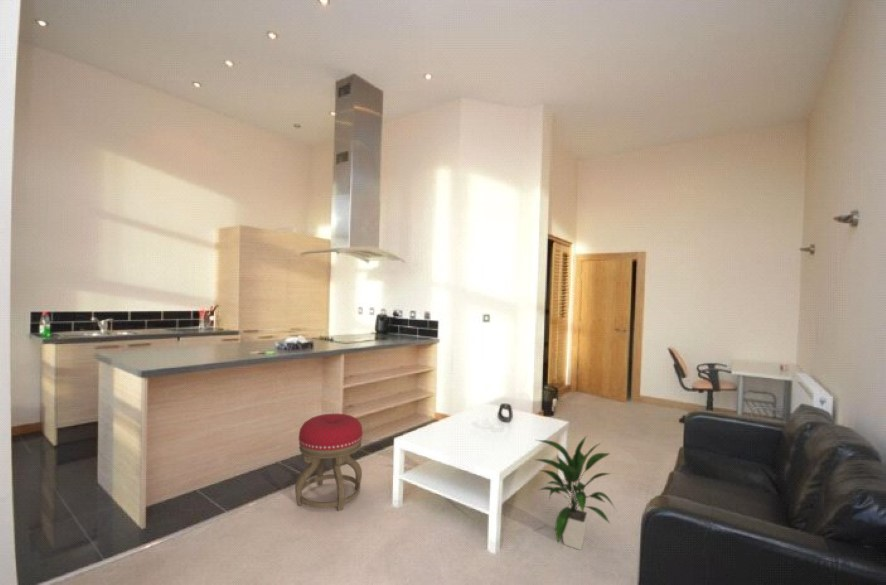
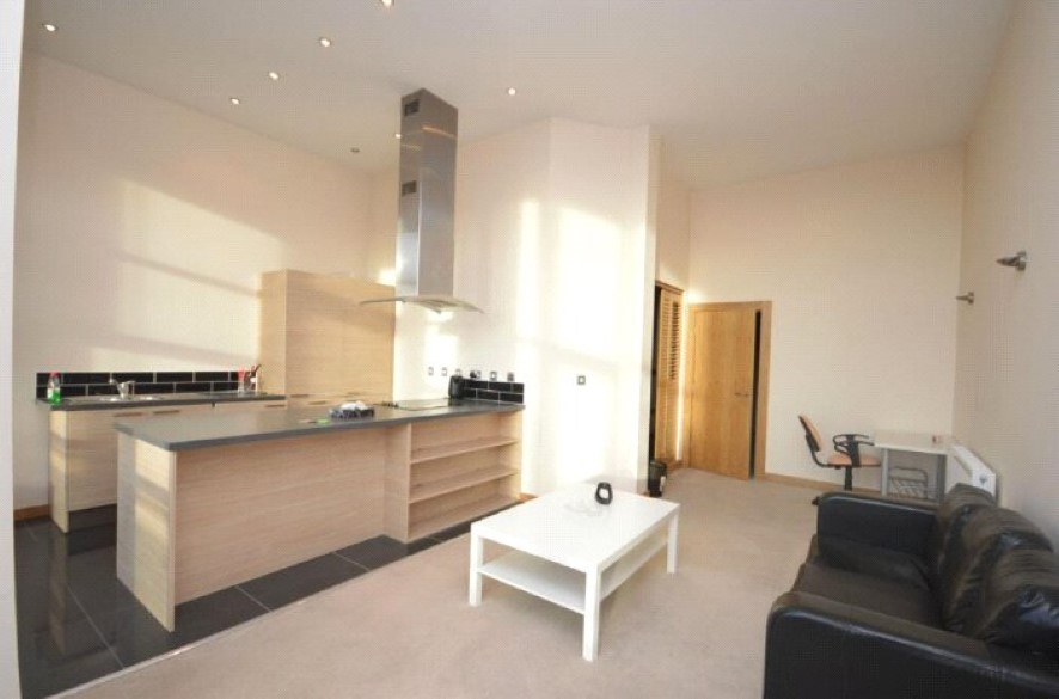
- stool (330, 457)
- indoor plant (571, 489)
